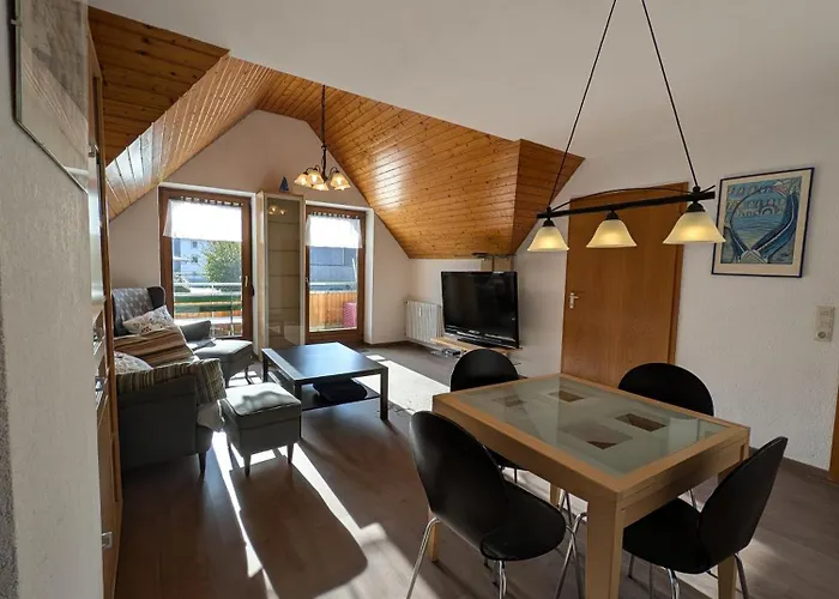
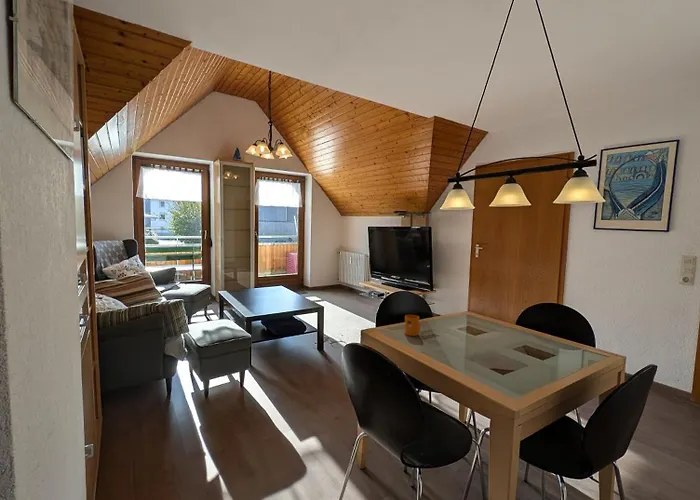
+ mug (413, 326)
